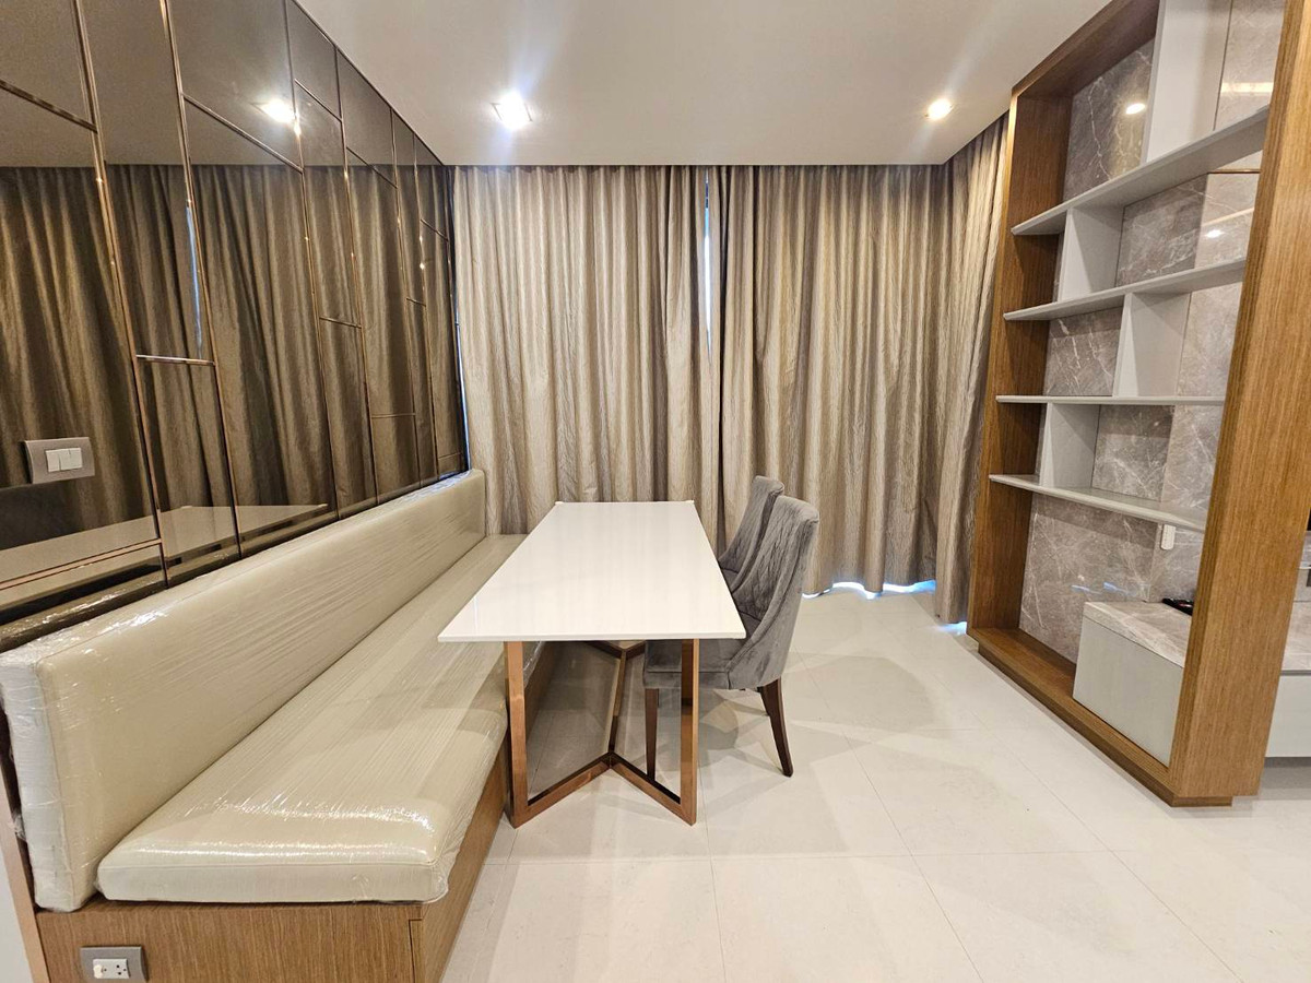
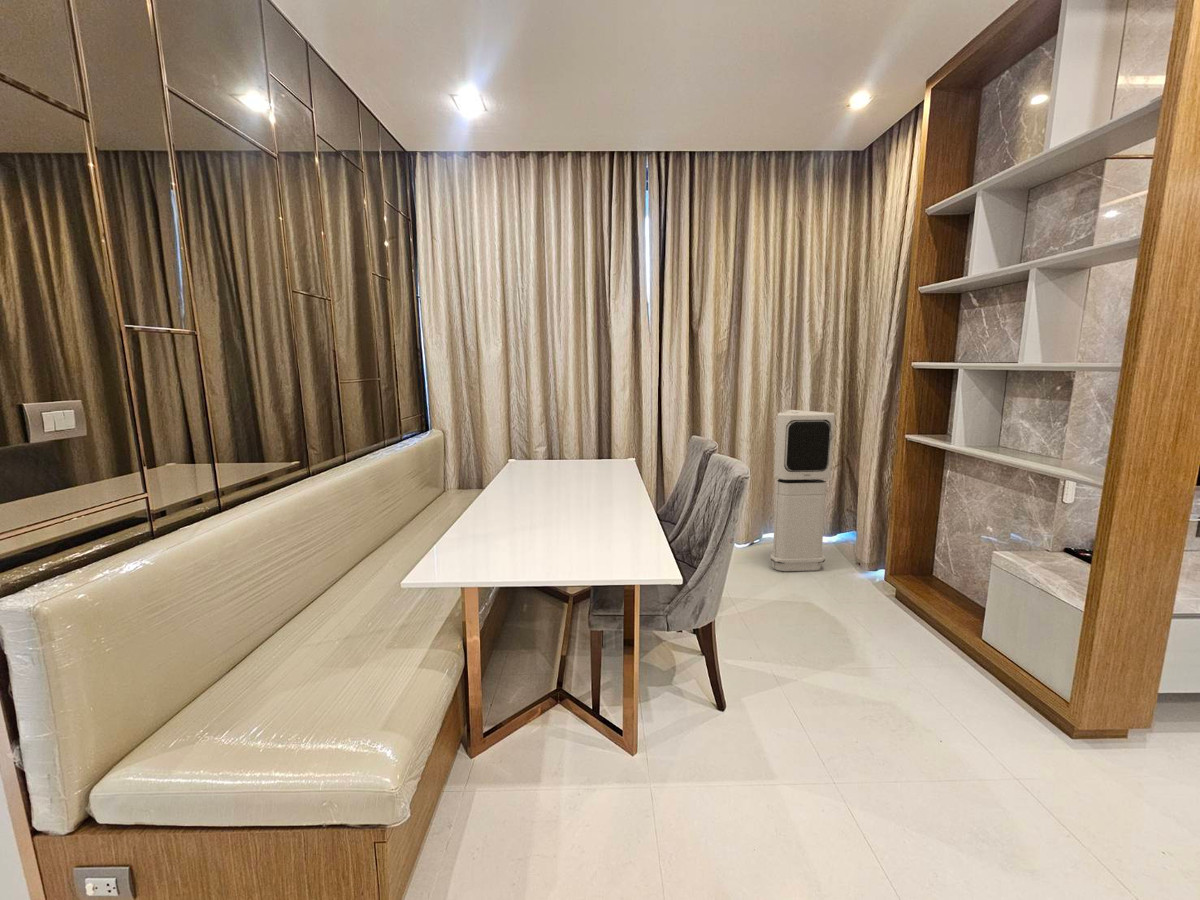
+ air purifier (793, 488)
